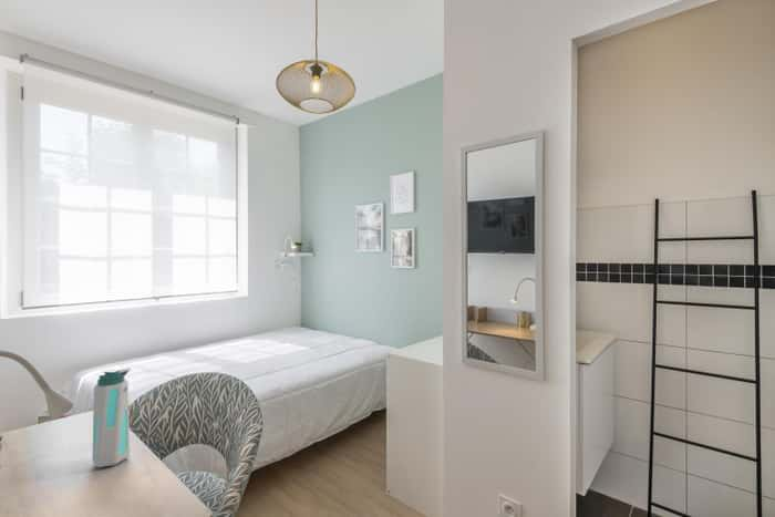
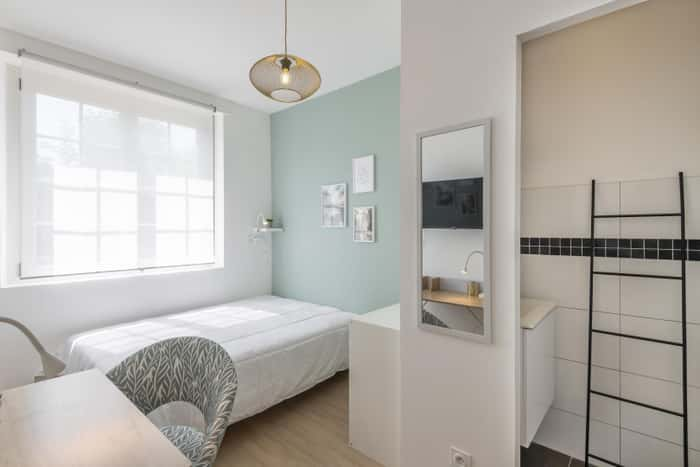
- water bottle (113, 414)
